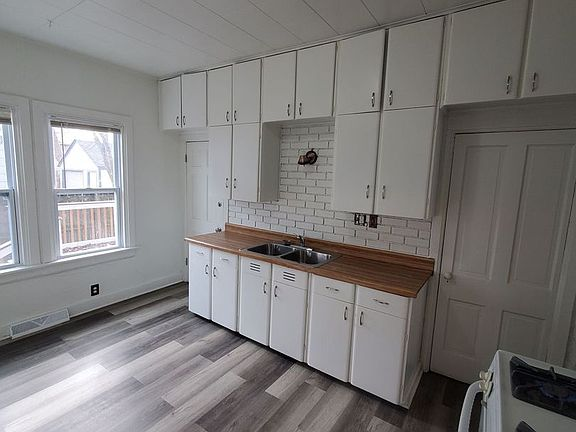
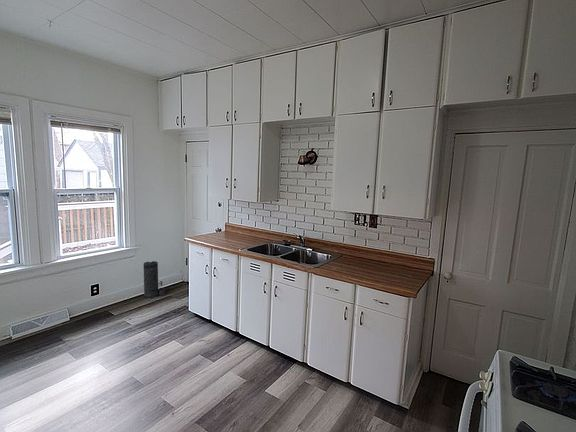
+ canister (153, 278)
